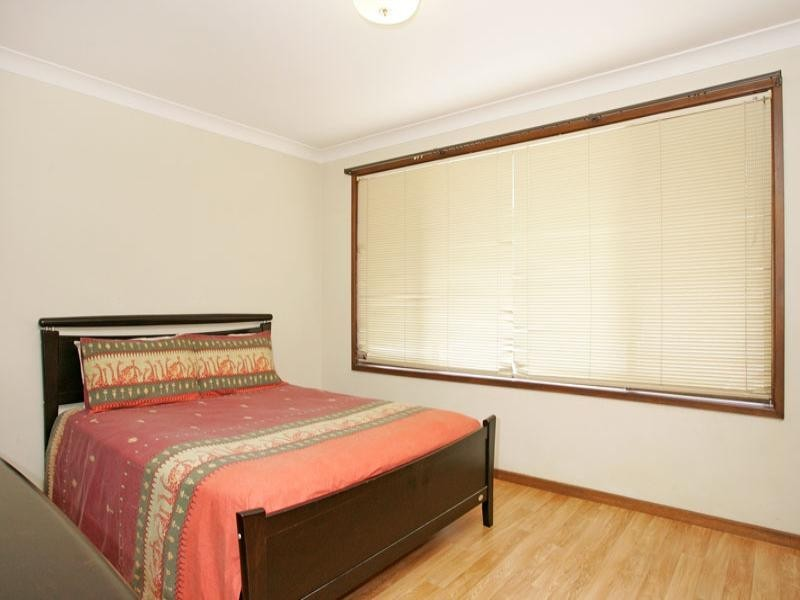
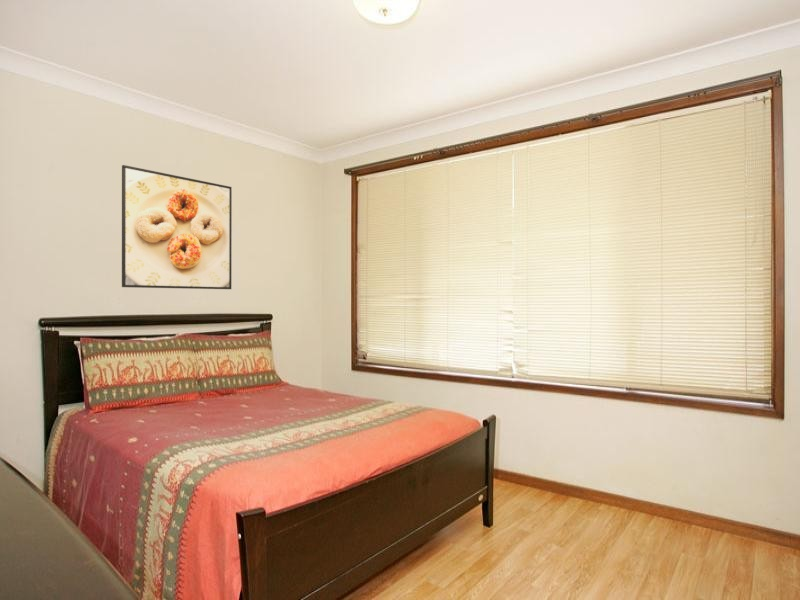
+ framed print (181, 232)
